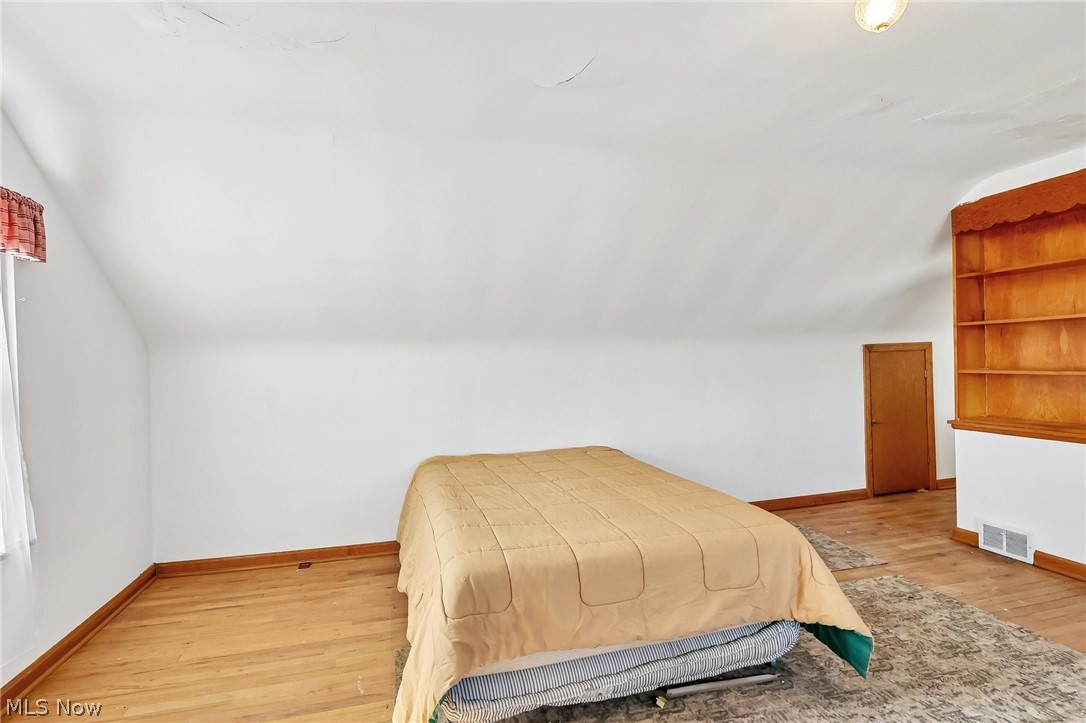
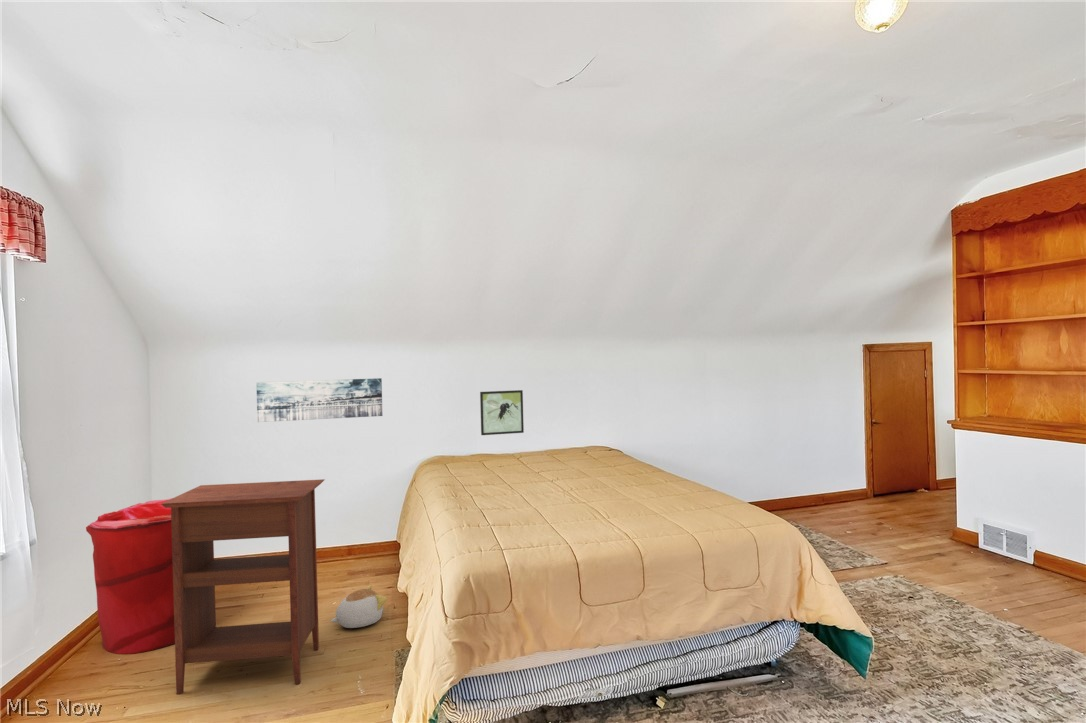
+ nightstand (251, 578)
+ laundry hamper (151, 569)
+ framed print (502, 412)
+ plush toy (356, 608)
+ wall art (321, 399)
